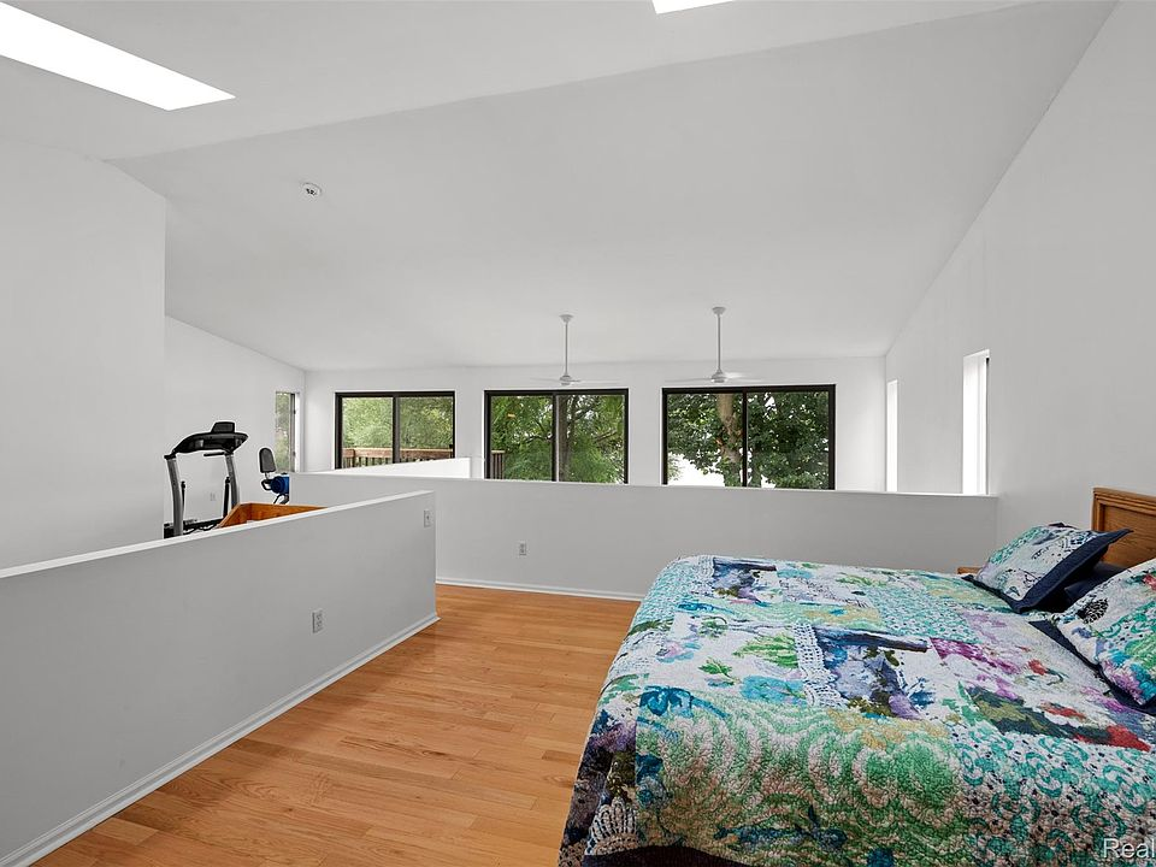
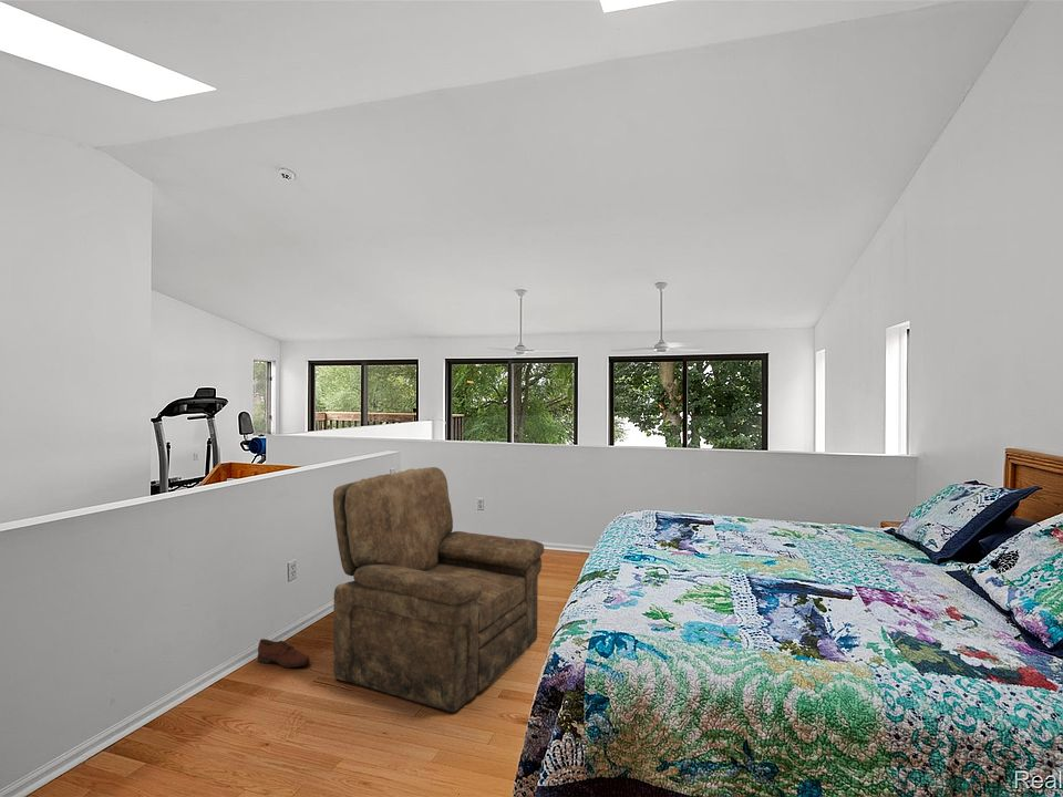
+ armchair (442, 565)
+ shoe (283, 651)
